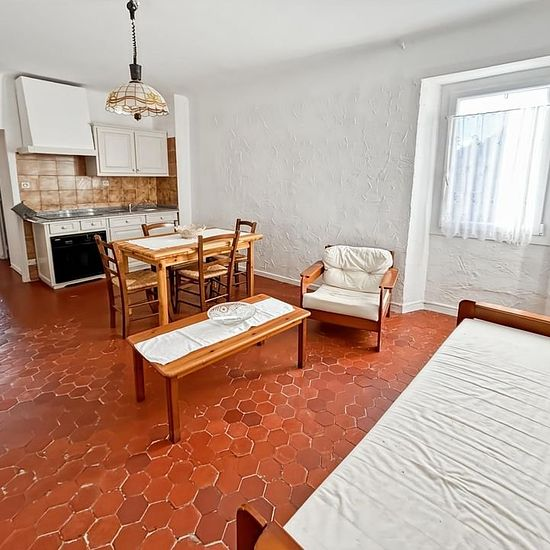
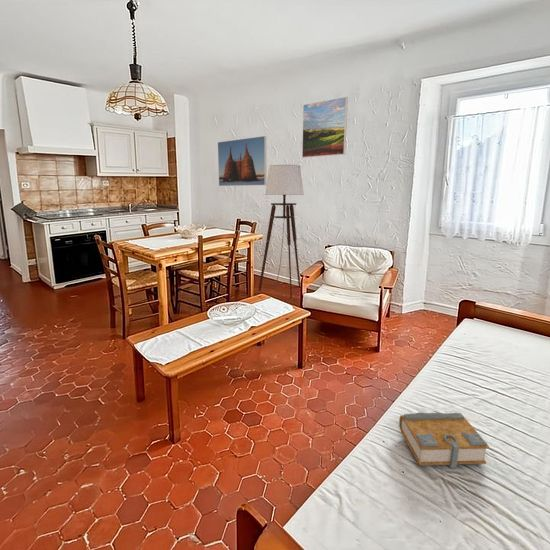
+ book (440, 436)
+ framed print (241, 162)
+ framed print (323, 129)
+ floor lamp (283, 230)
